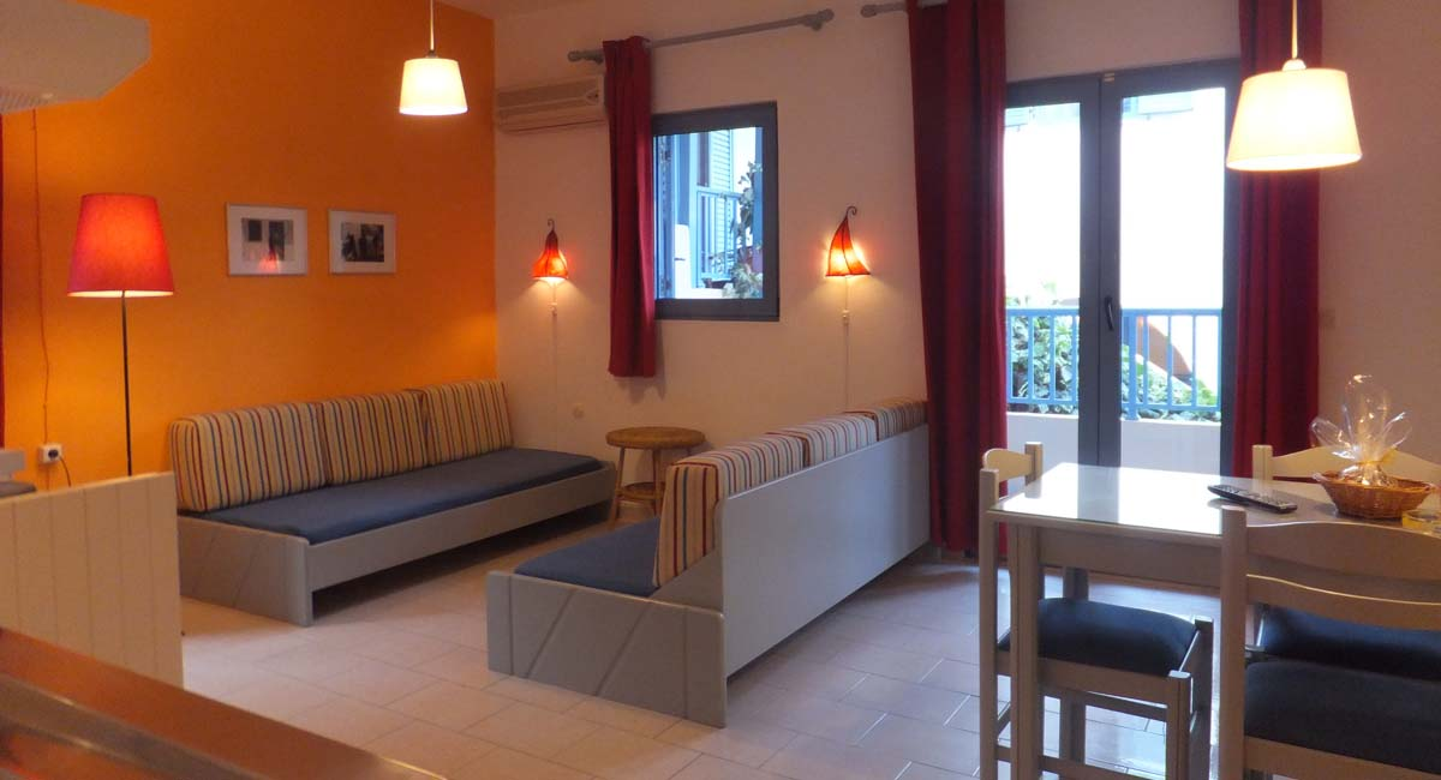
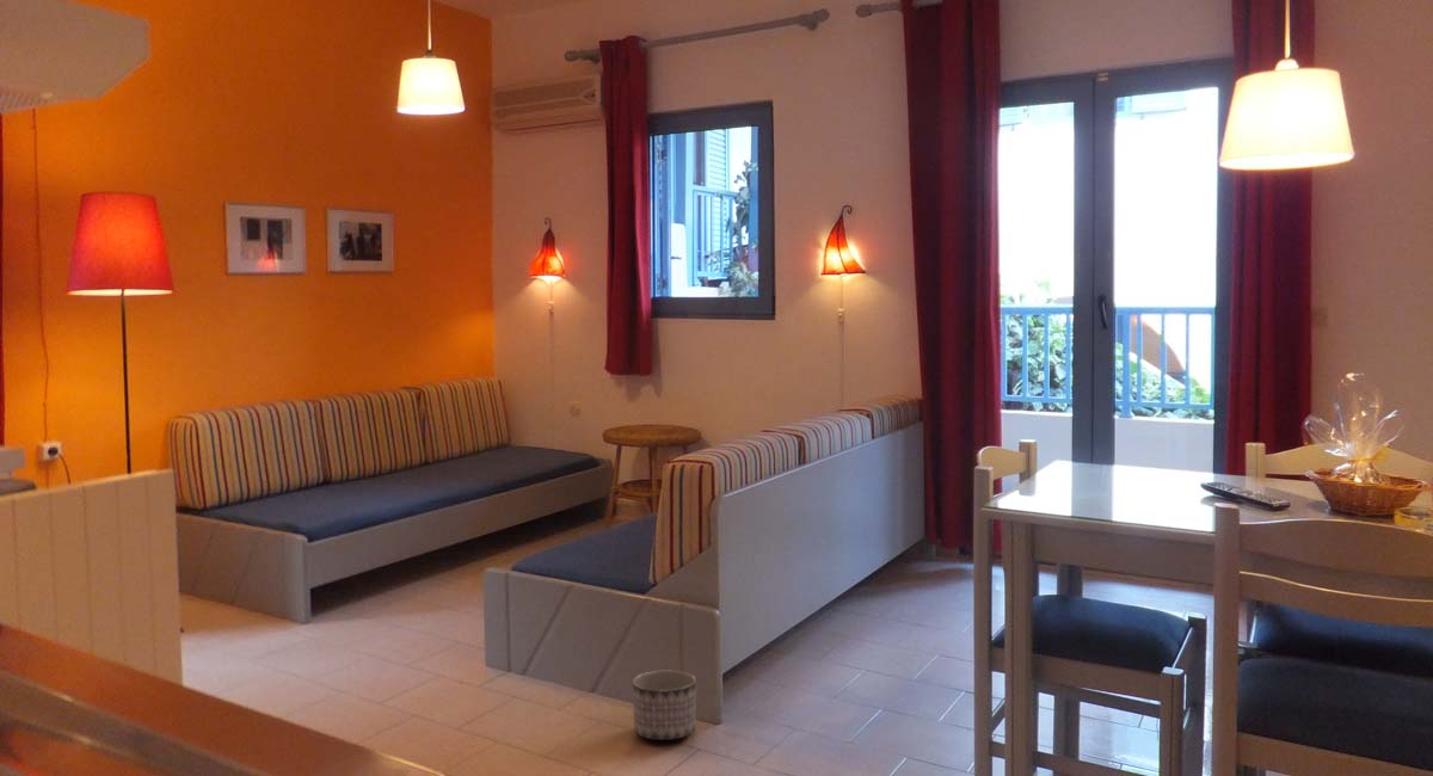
+ planter (664, 707)
